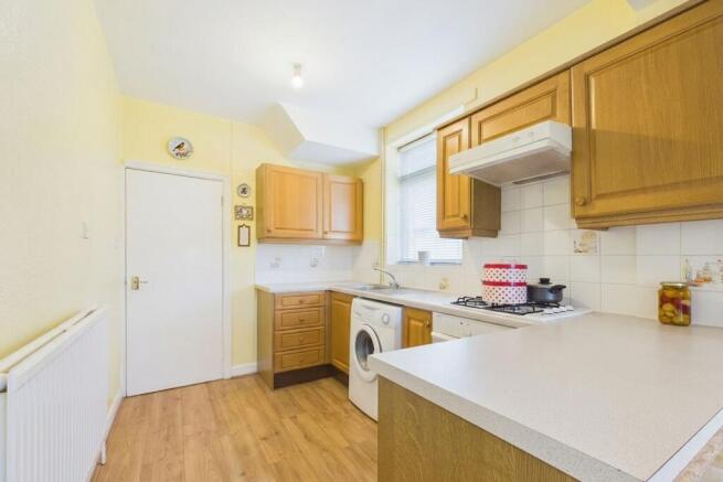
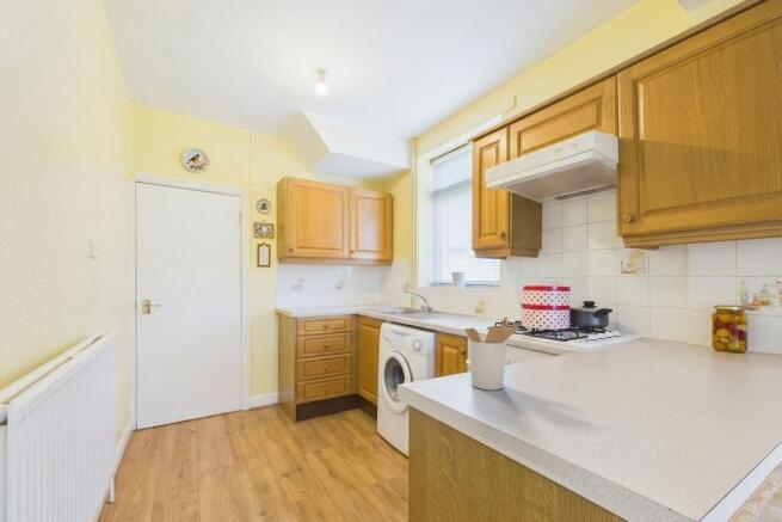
+ utensil holder (492, 352)
